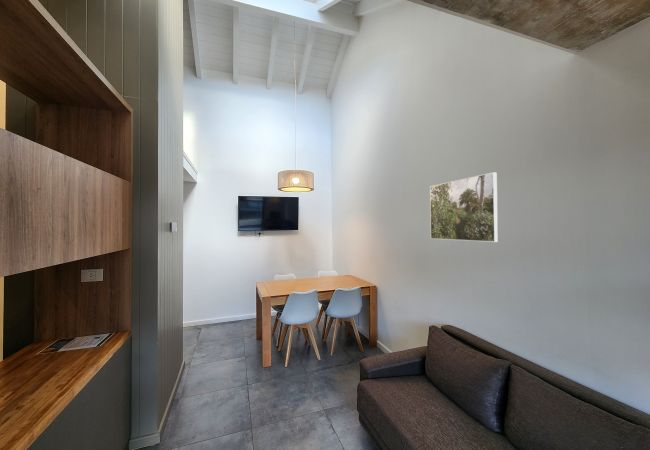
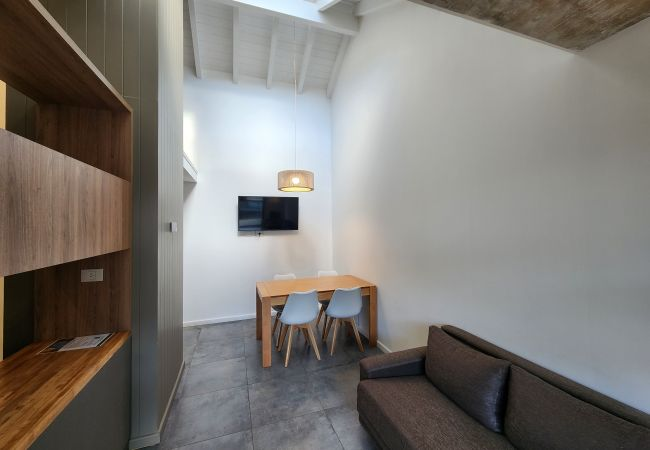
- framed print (459, 210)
